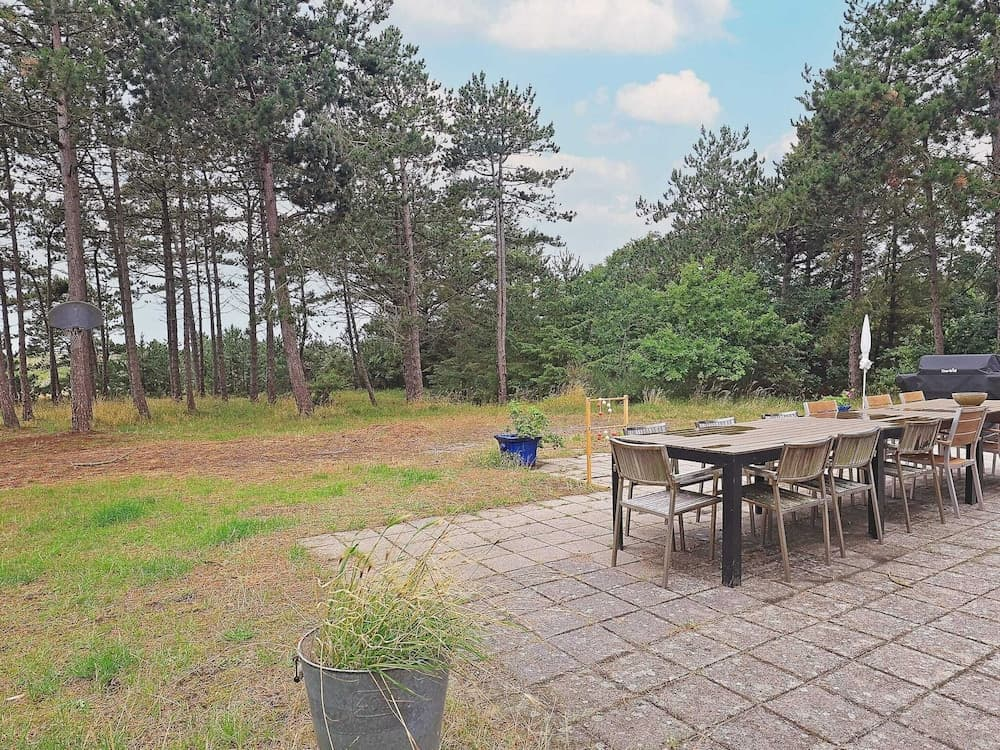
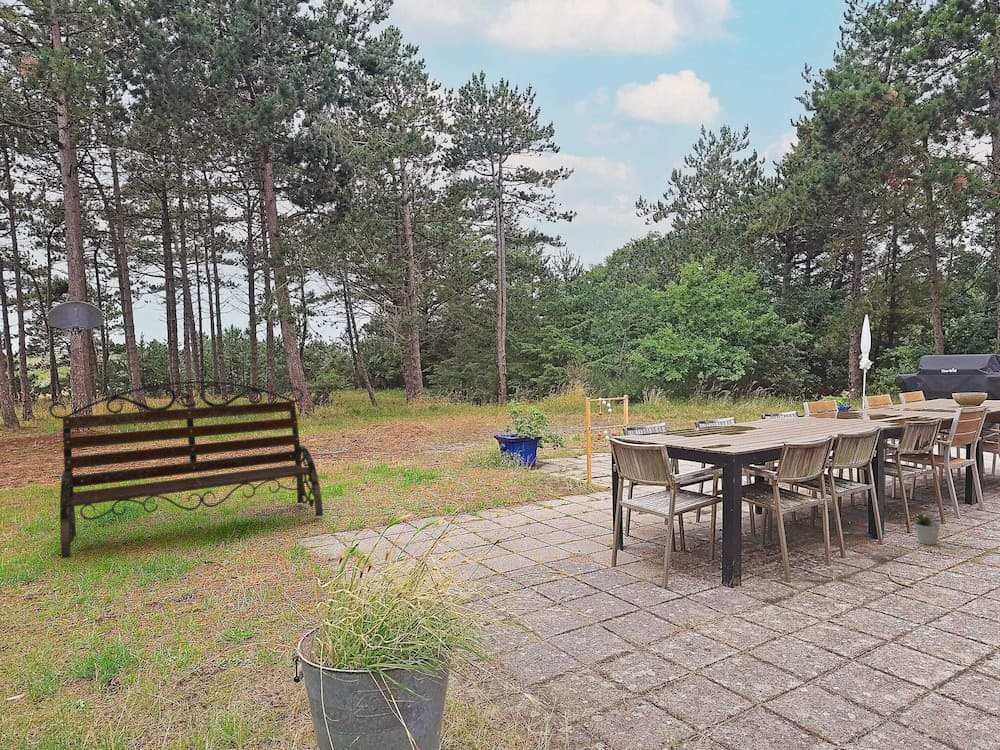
+ potted plant (925, 526)
+ garden bench (195, 452)
